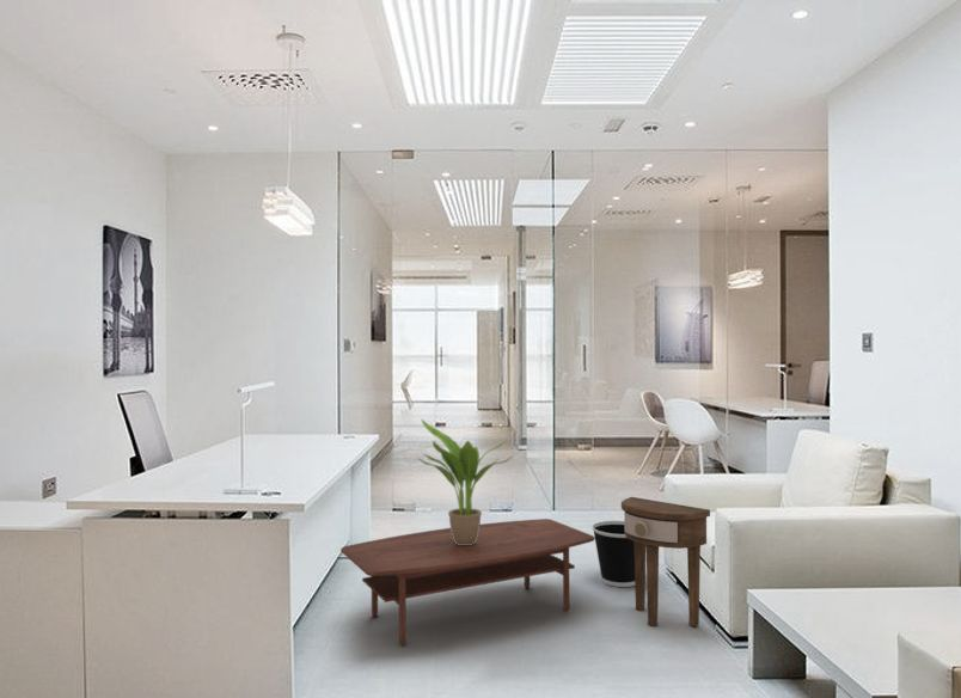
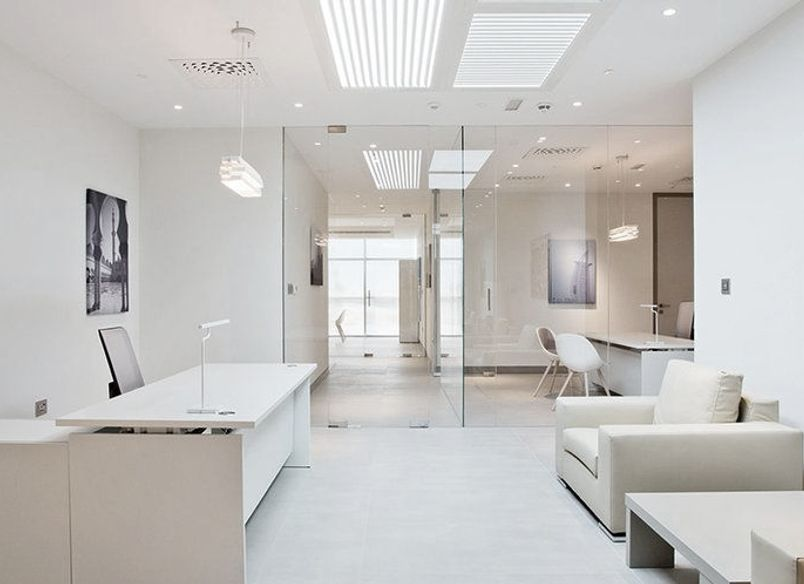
- side table (657, 562)
- coffee table (471, 577)
- wastebasket (619, 553)
- potted plant (458, 482)
